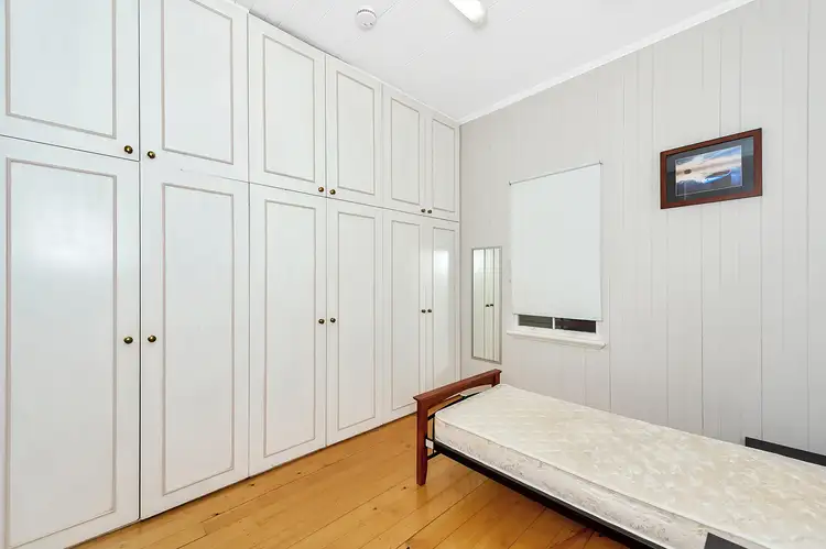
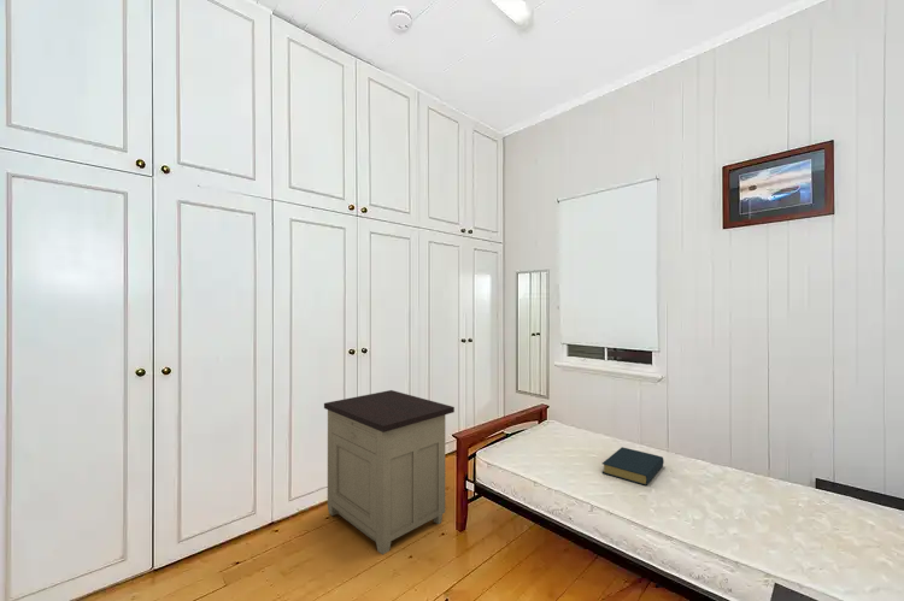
+ nightstand (387, 460)
+ hardback book (633, 464)
